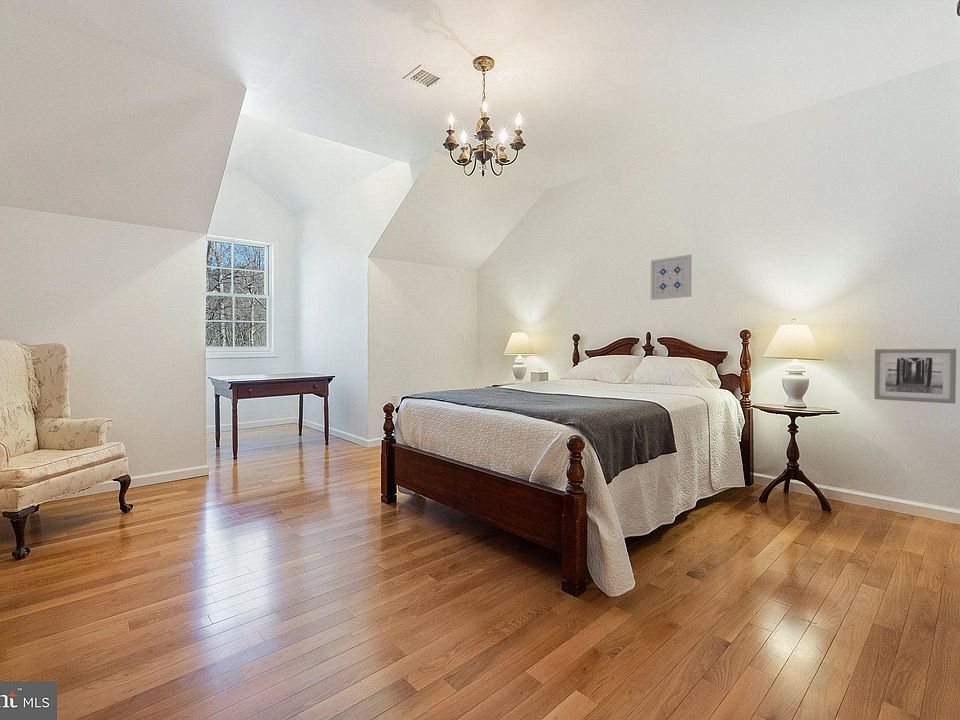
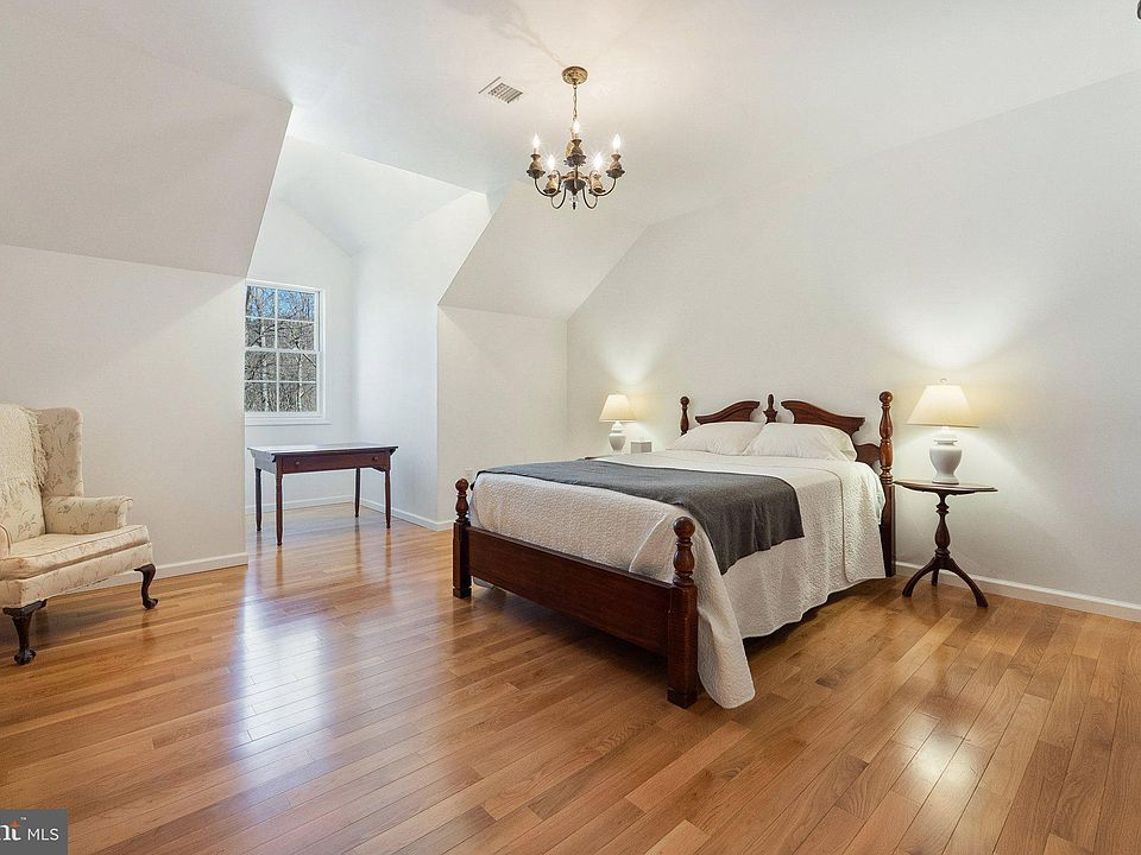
- wall art (670, 278)
- wall art (913, 375)
